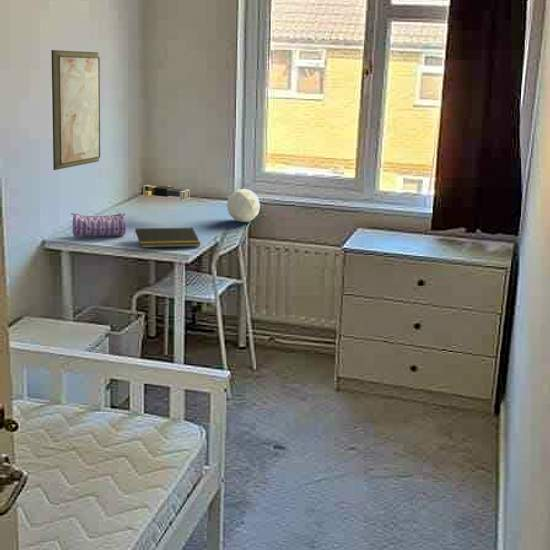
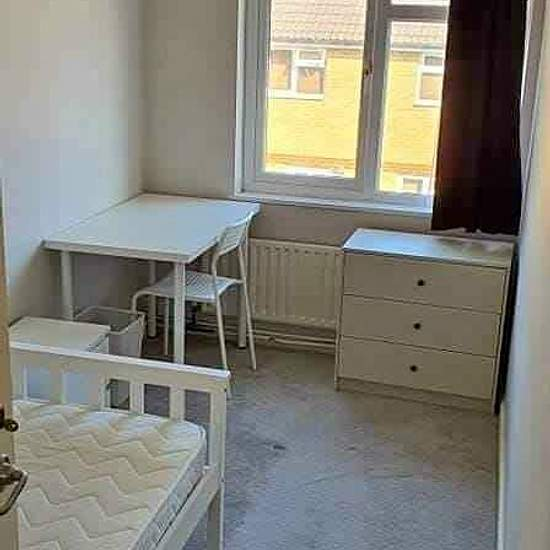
- pencil case (99, 224)
- desk lamp (189, 197)
- wall art (78, 109)
- notepad (167, 237)
